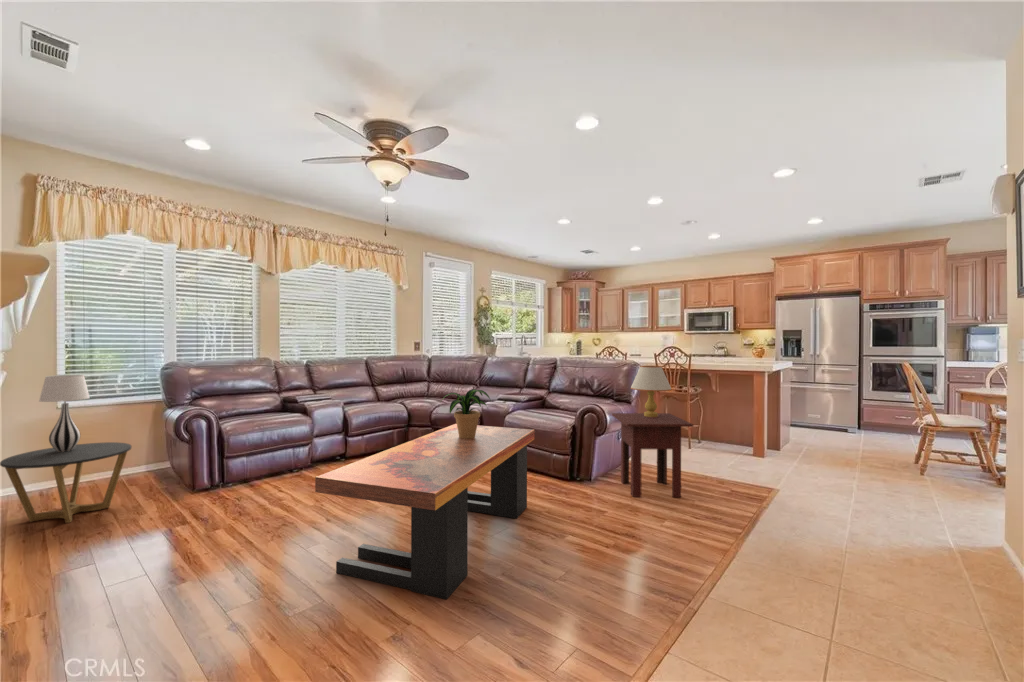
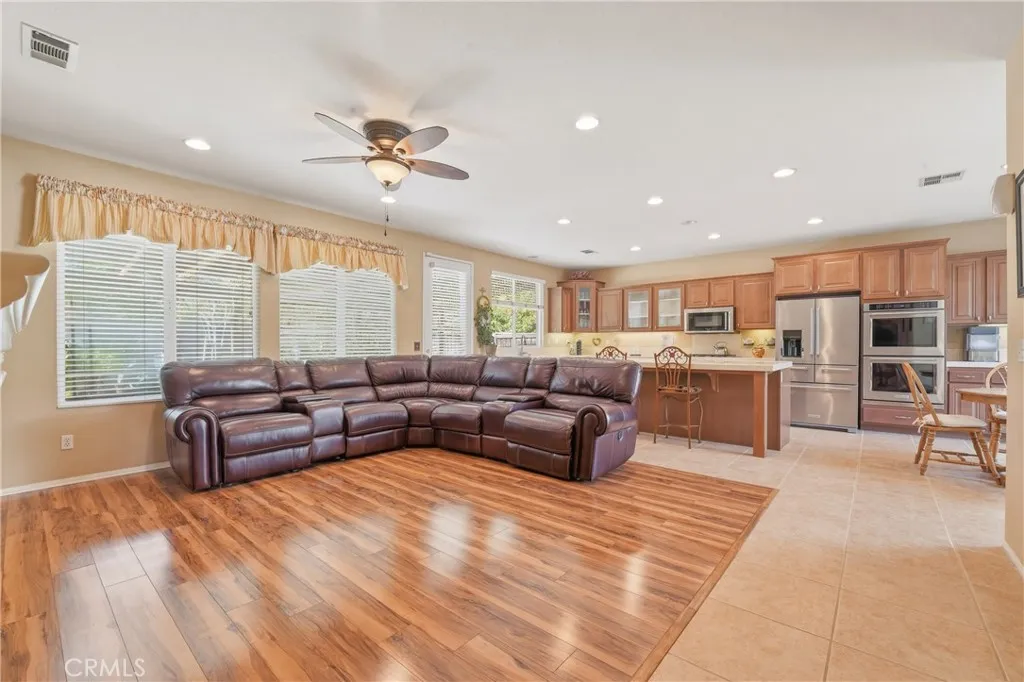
- coffee table (447, 491)
- side table (73, 483)
- potted plant (467, 413)
- table lamp (650, 390)
- side table (649, 448)
- table lamp (65, 412)
